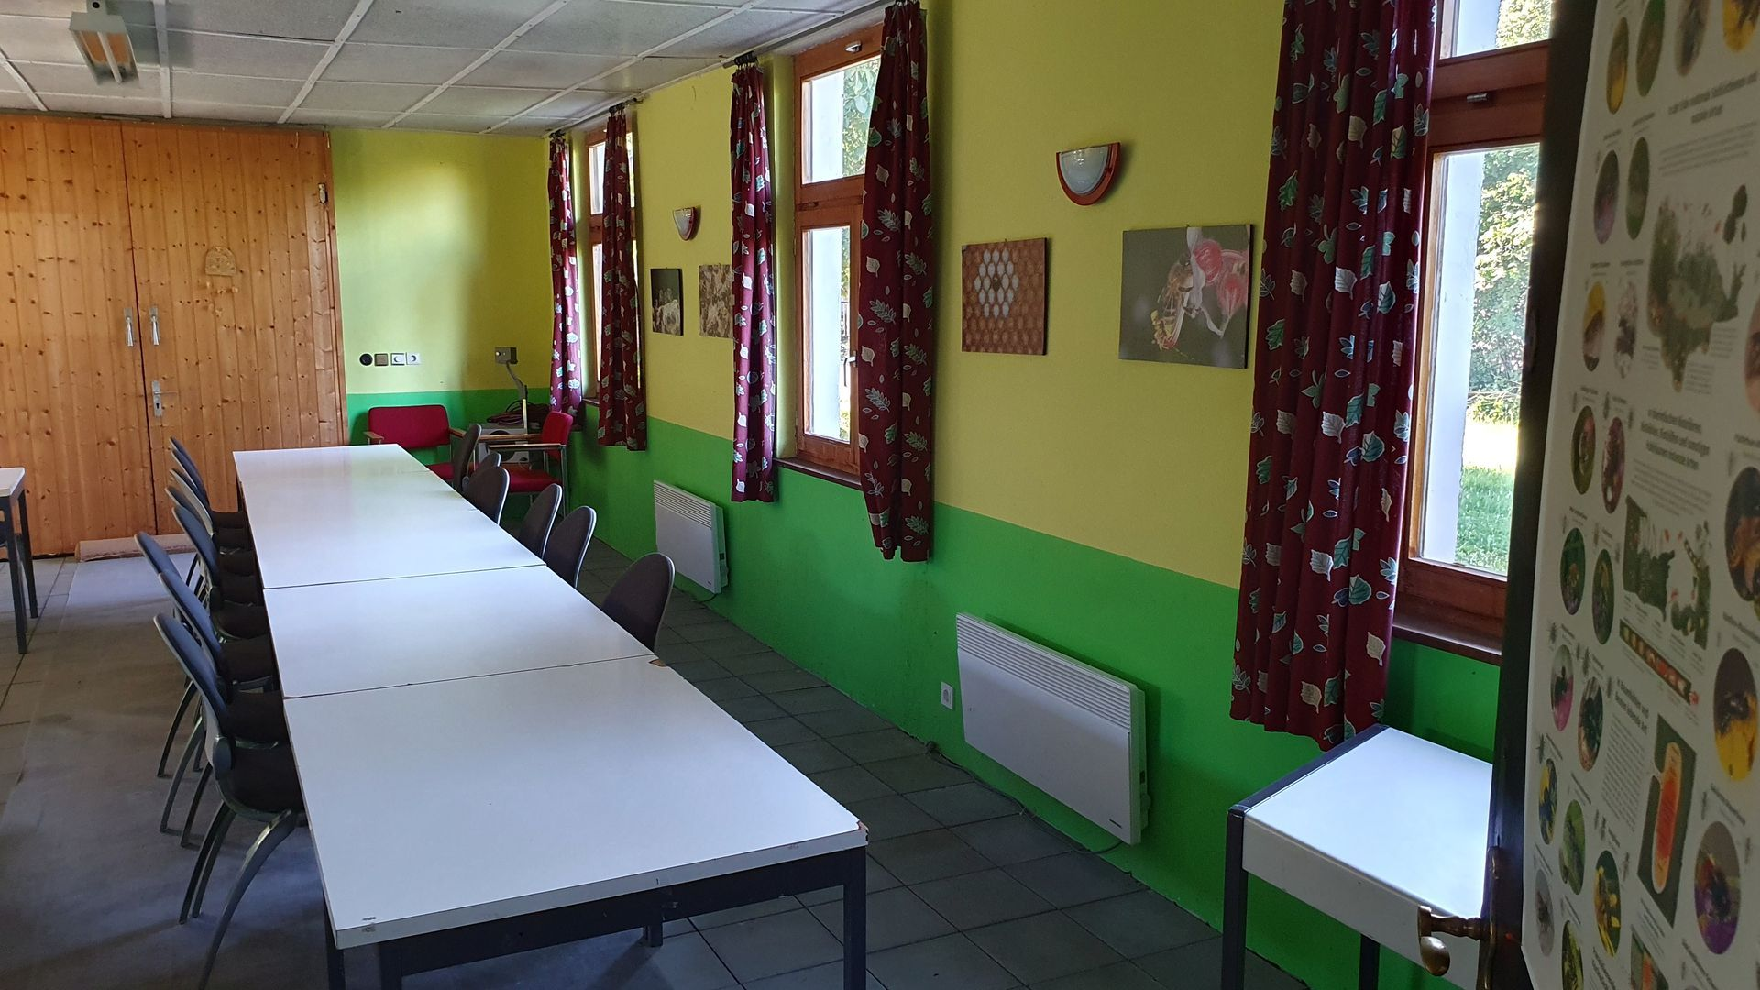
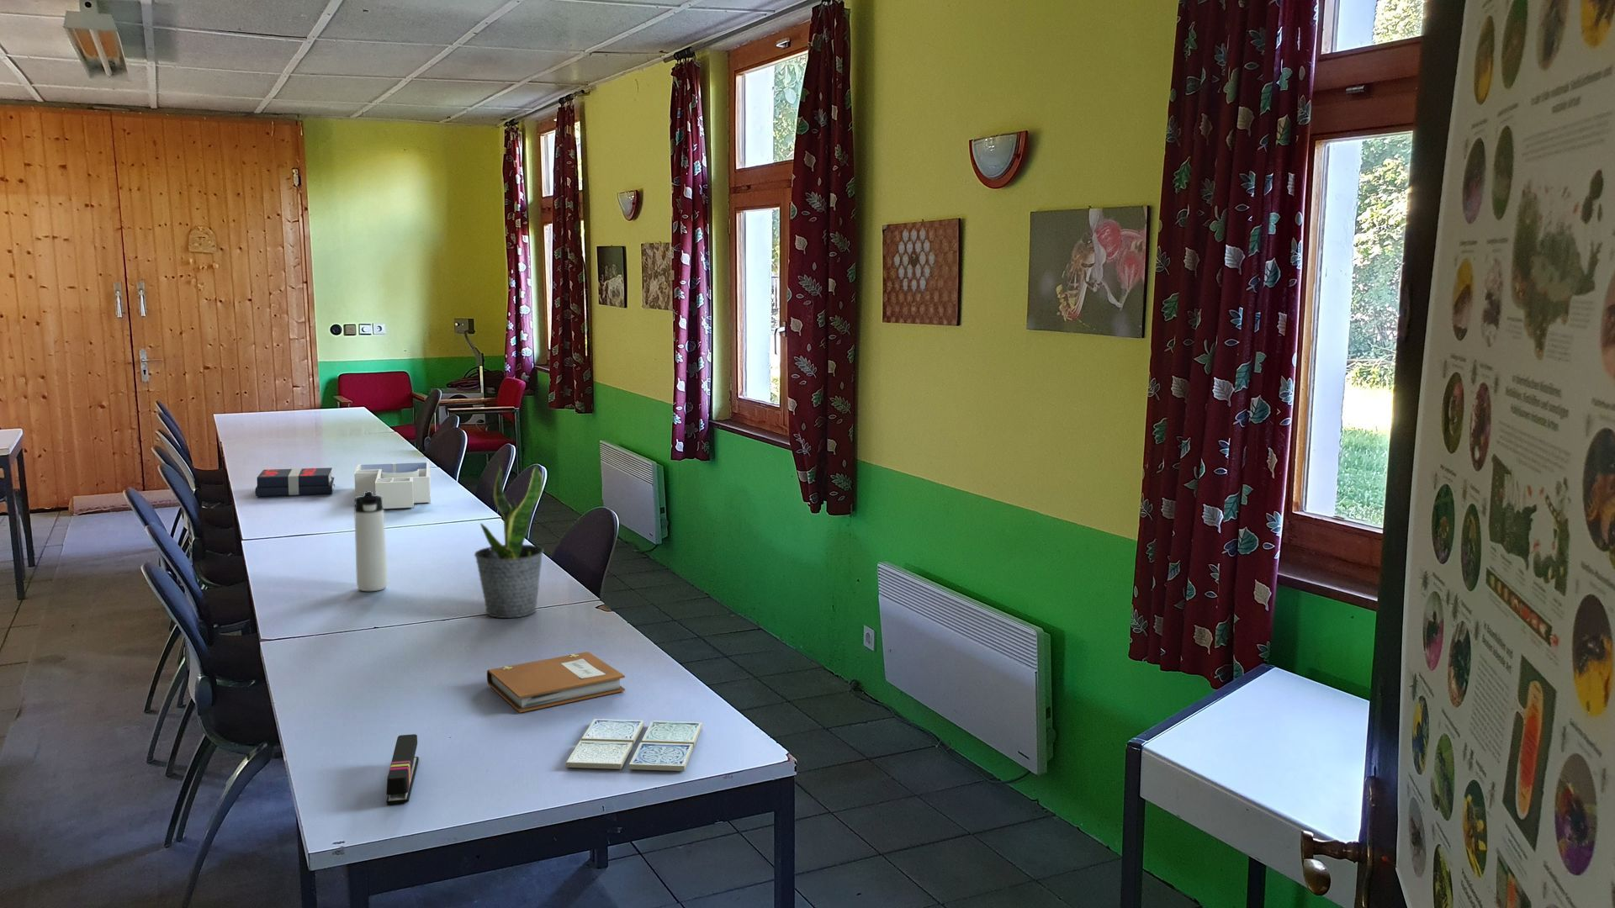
+ thermos bottle (370, 541)
+ potted plant (509, 538)
+ stapler (402, 767)
+ desk organizer (392, 484)
+ notebook (558, 679)
+ drink coaster (639, 745)
+ book (295, 481)
